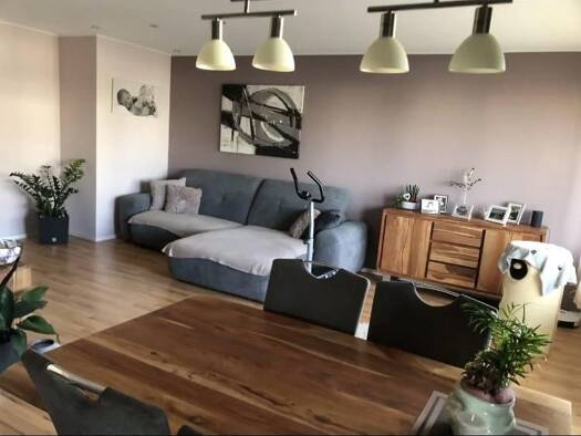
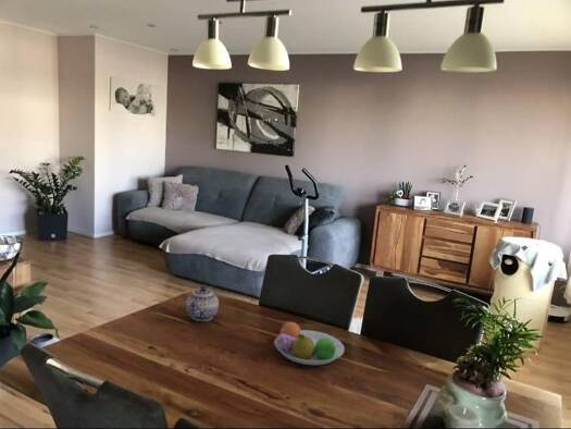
+ fruit bowl (310, 339)
+ teapot (202, 302)
